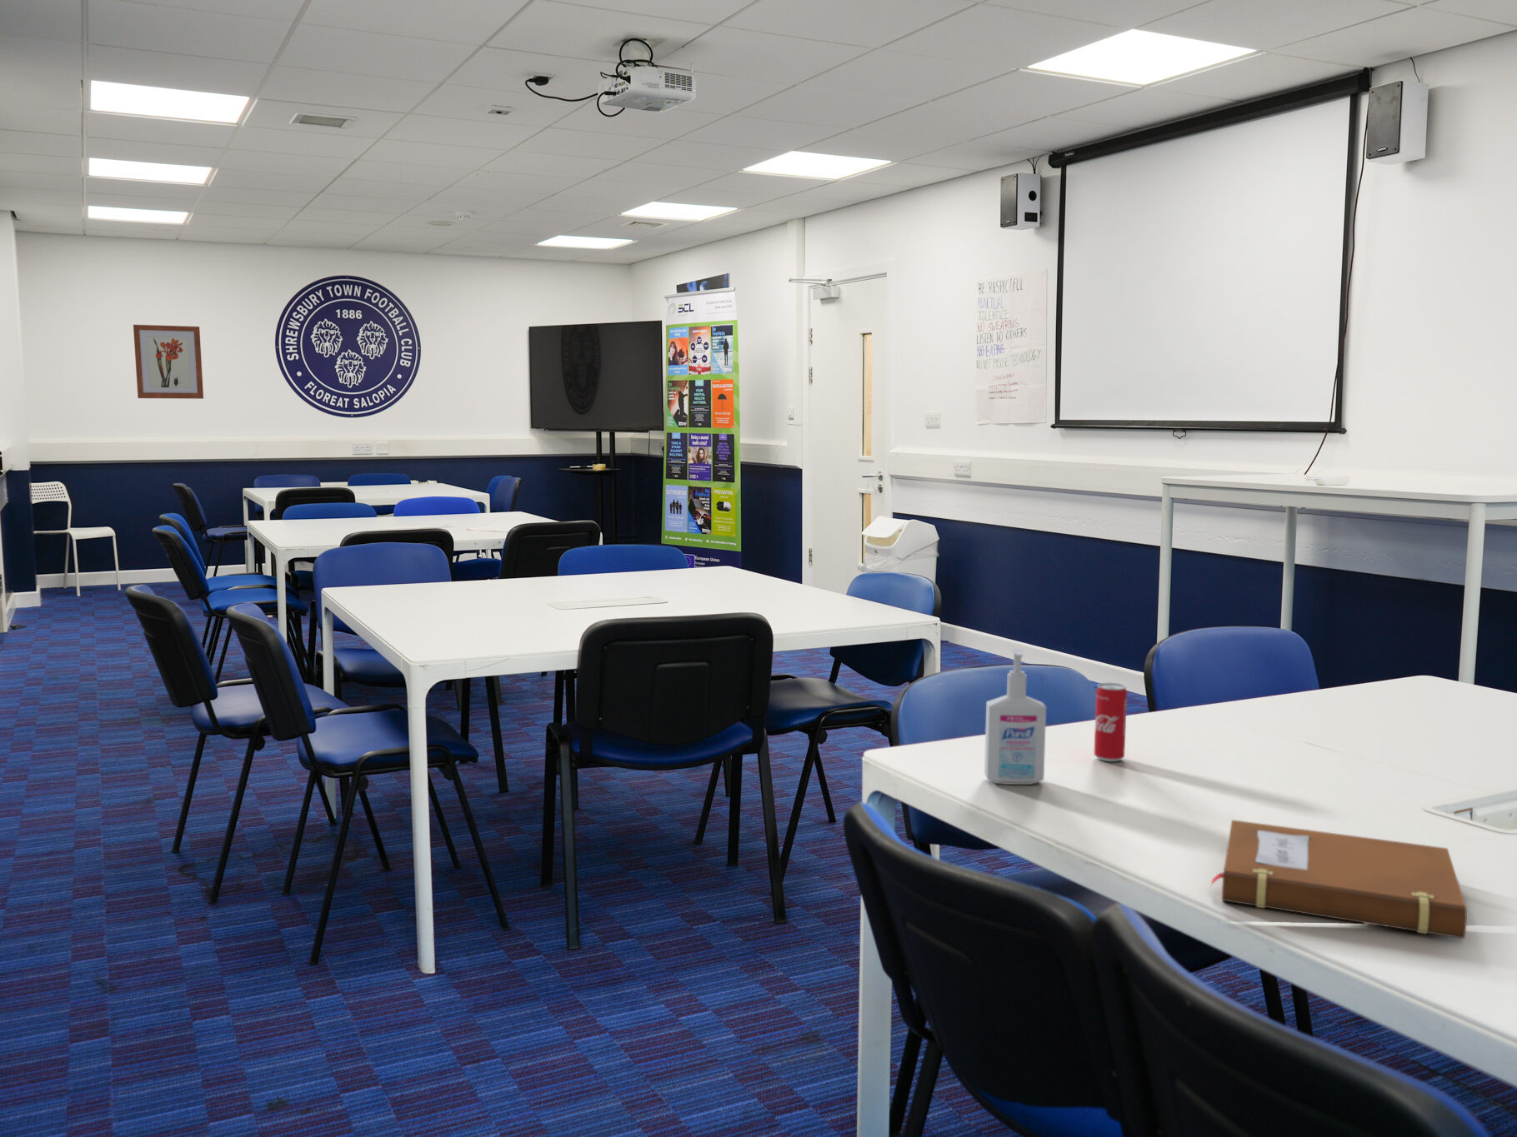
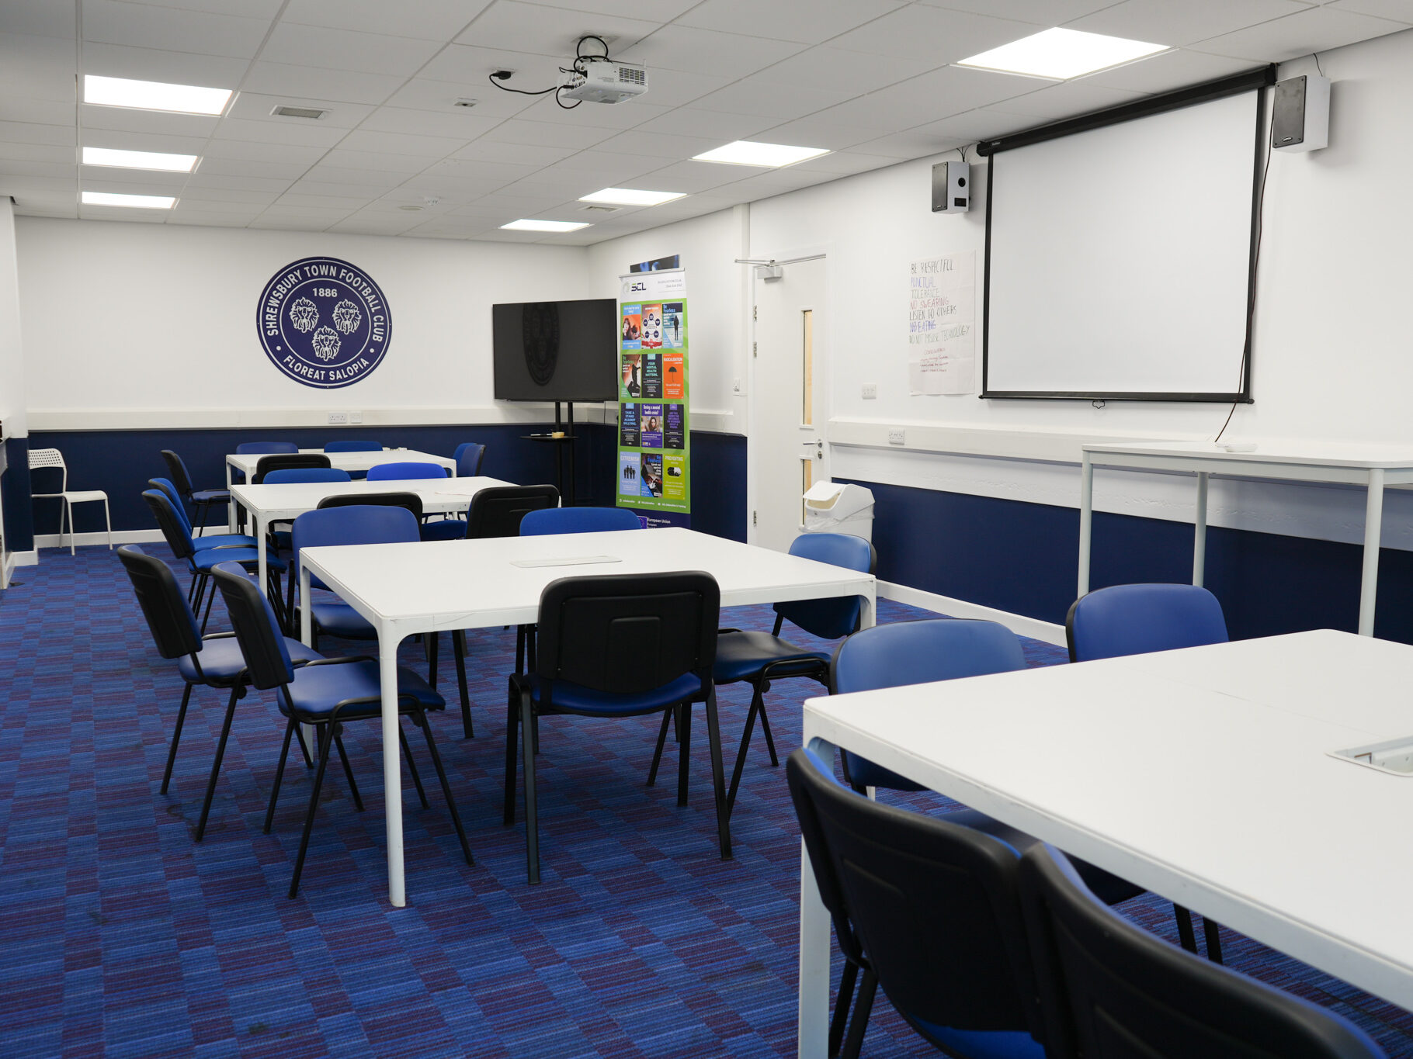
- notebook (1331, 874)
- wall art (168, 362)
- bottle (1015, 717)
- beverage can (1110, 723)
